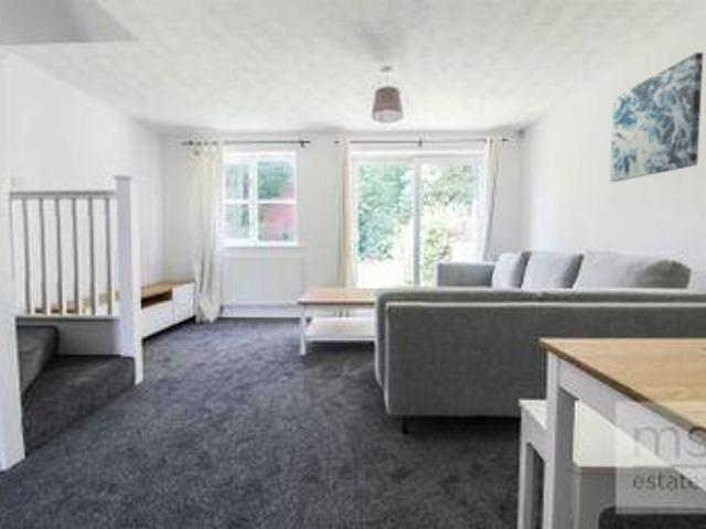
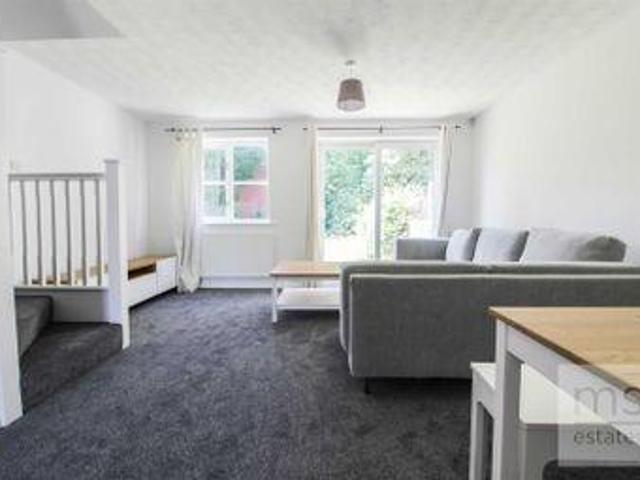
- wall art (650, 127)
